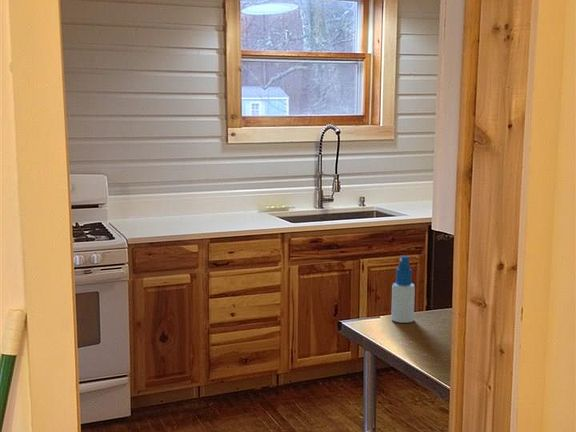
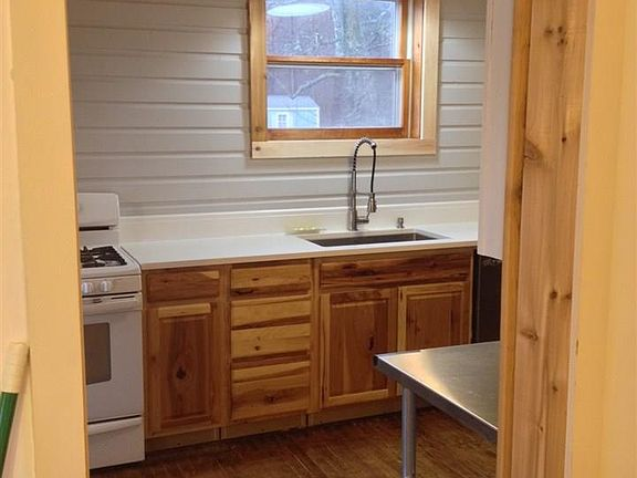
- spray bottle (403, 288)
